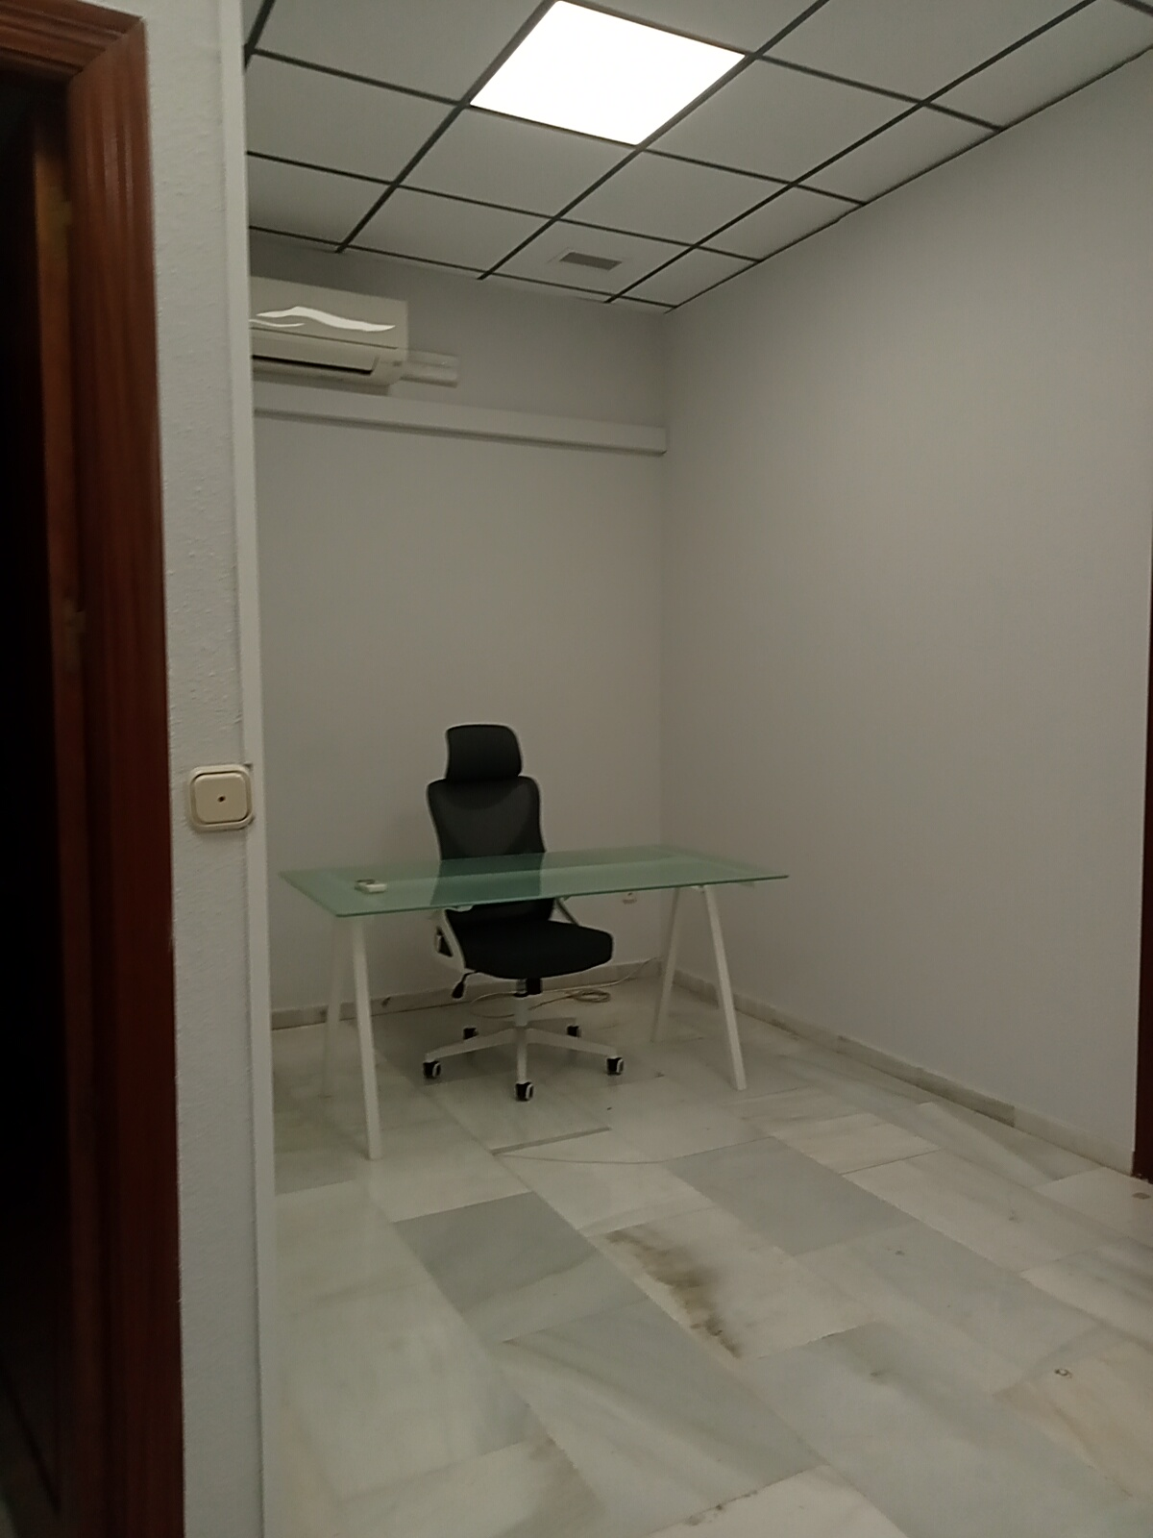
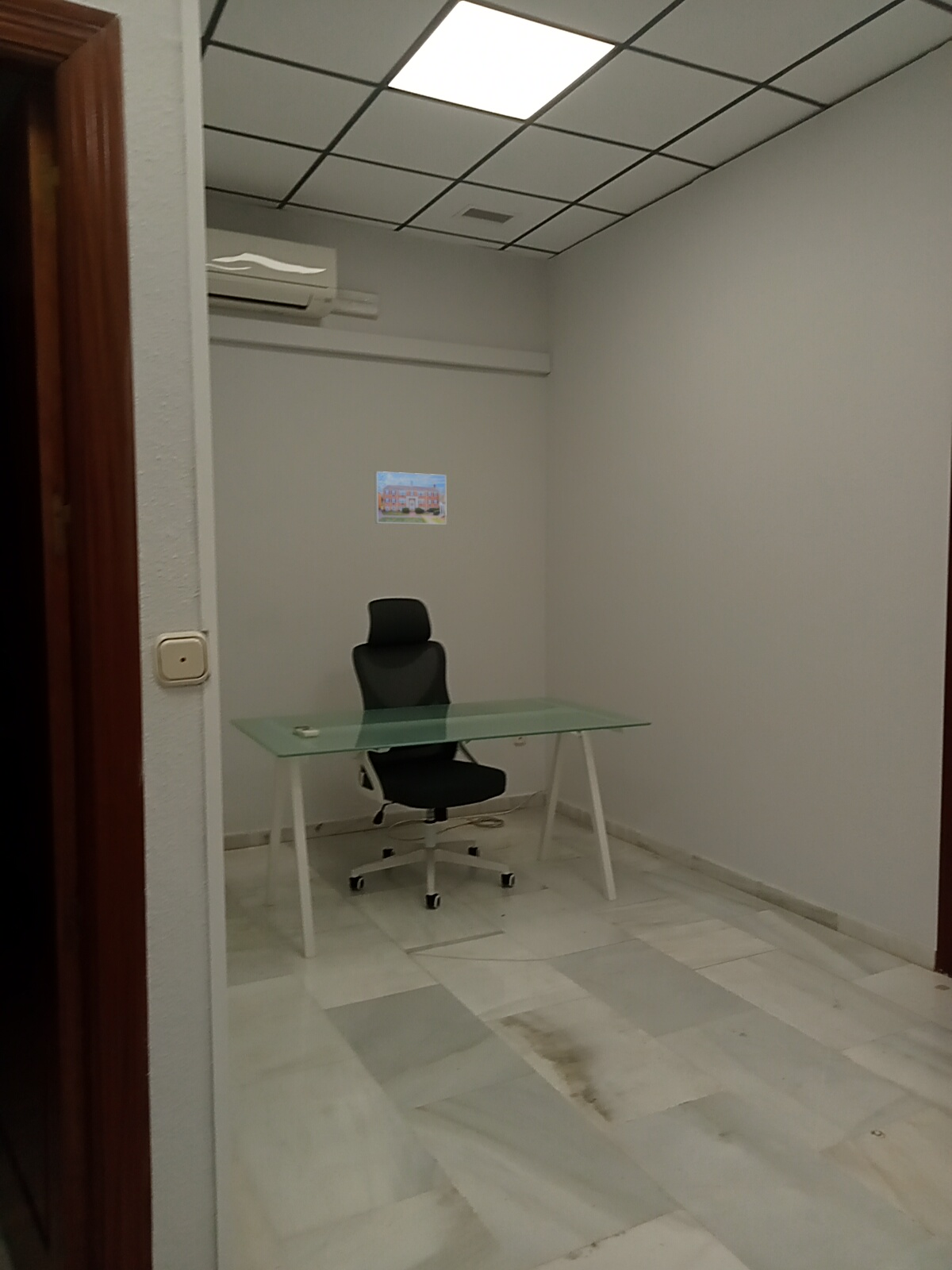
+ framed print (411, 498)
